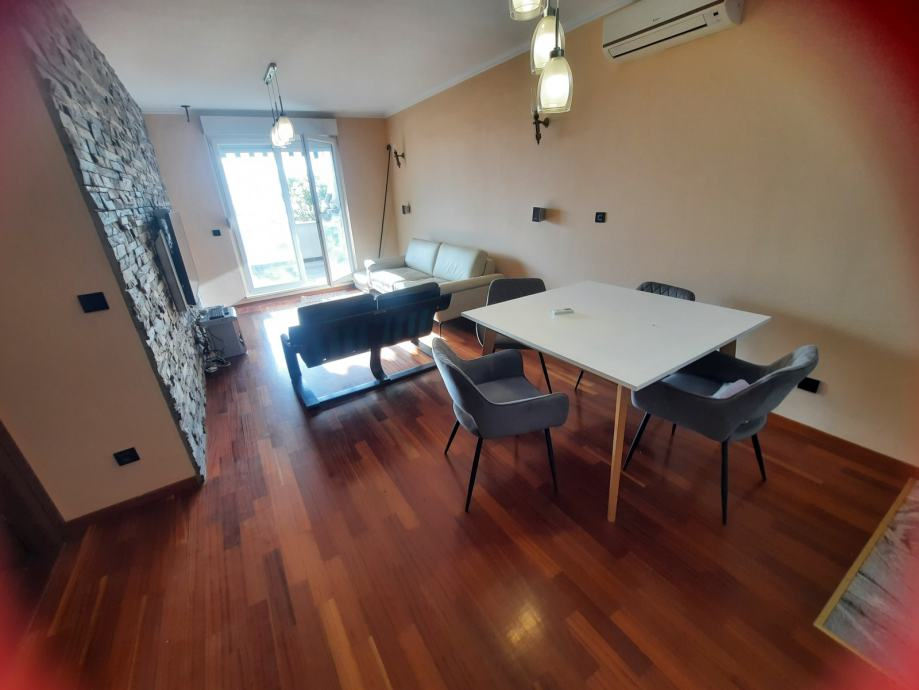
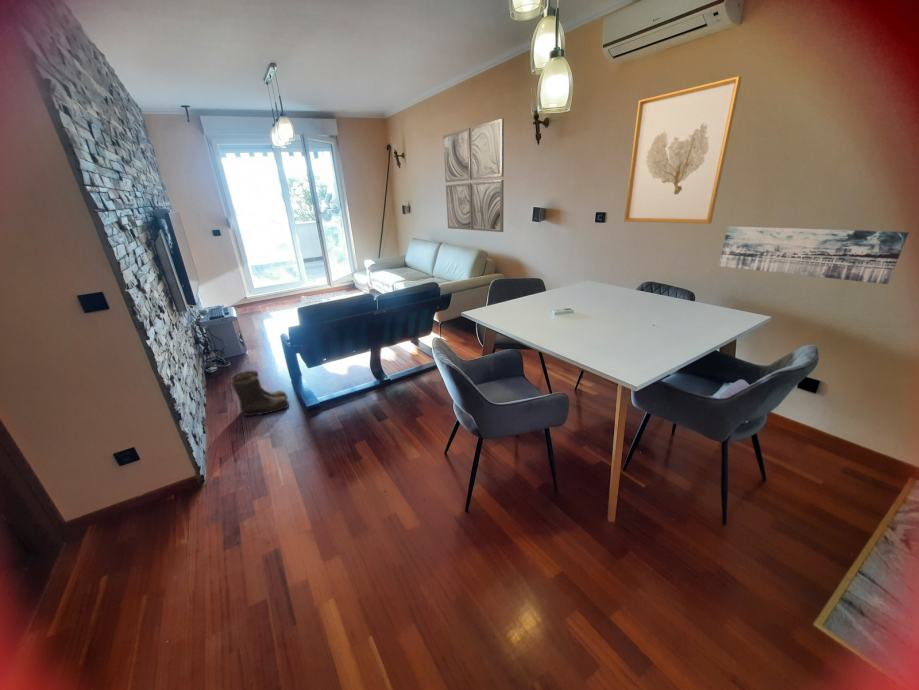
+ wall art (471, 179)
+ boots (261, 390)
+ wall art (799, 251)
+ wall art (674, 160)
